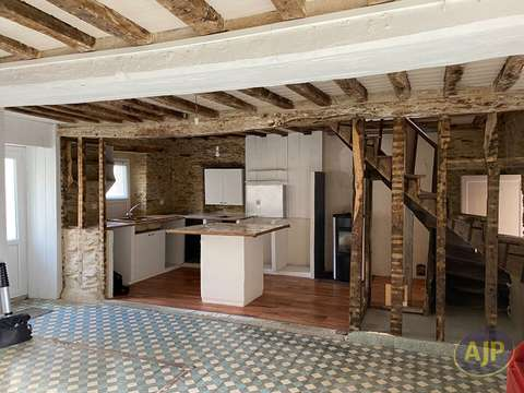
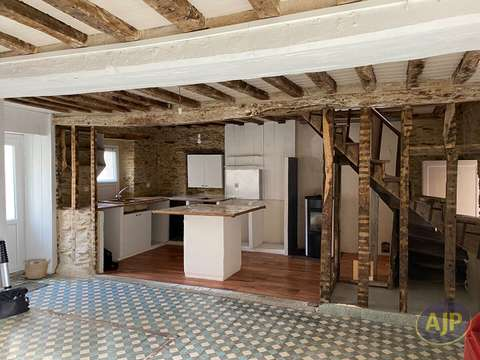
+ basket (36, 267)
